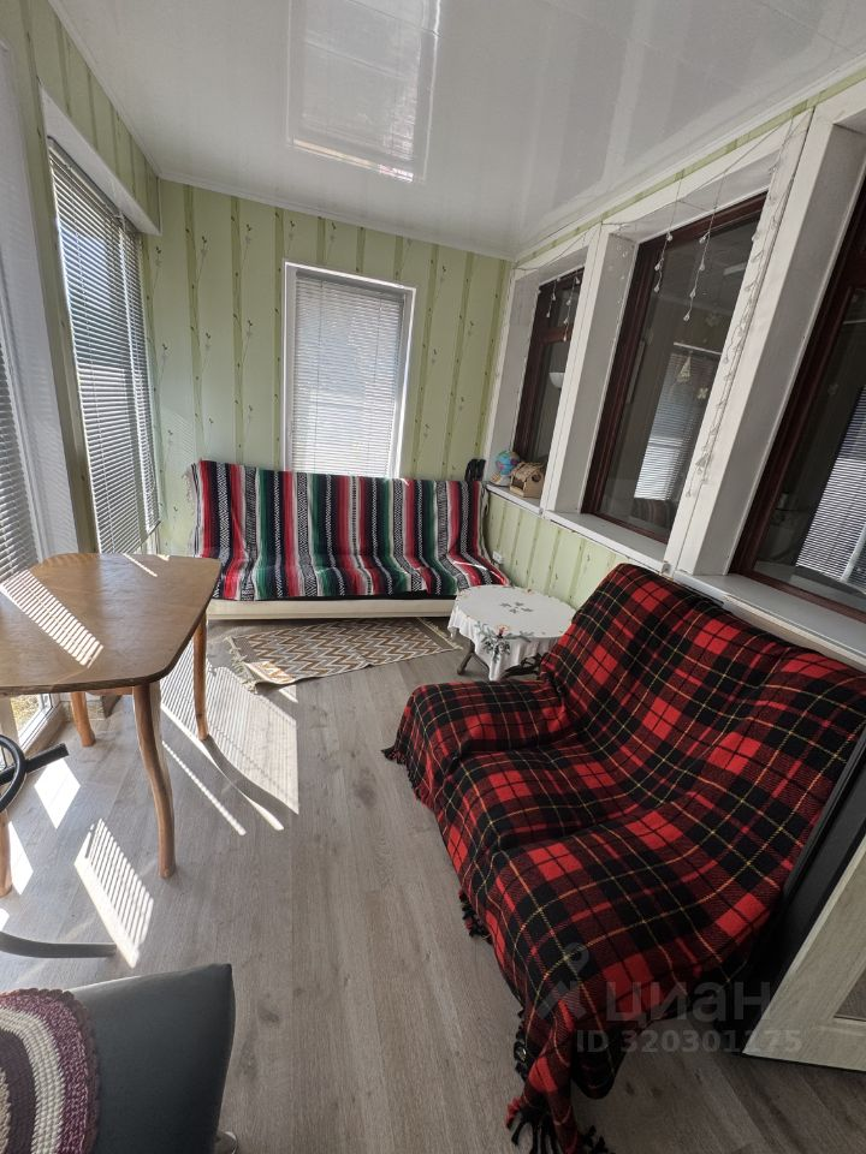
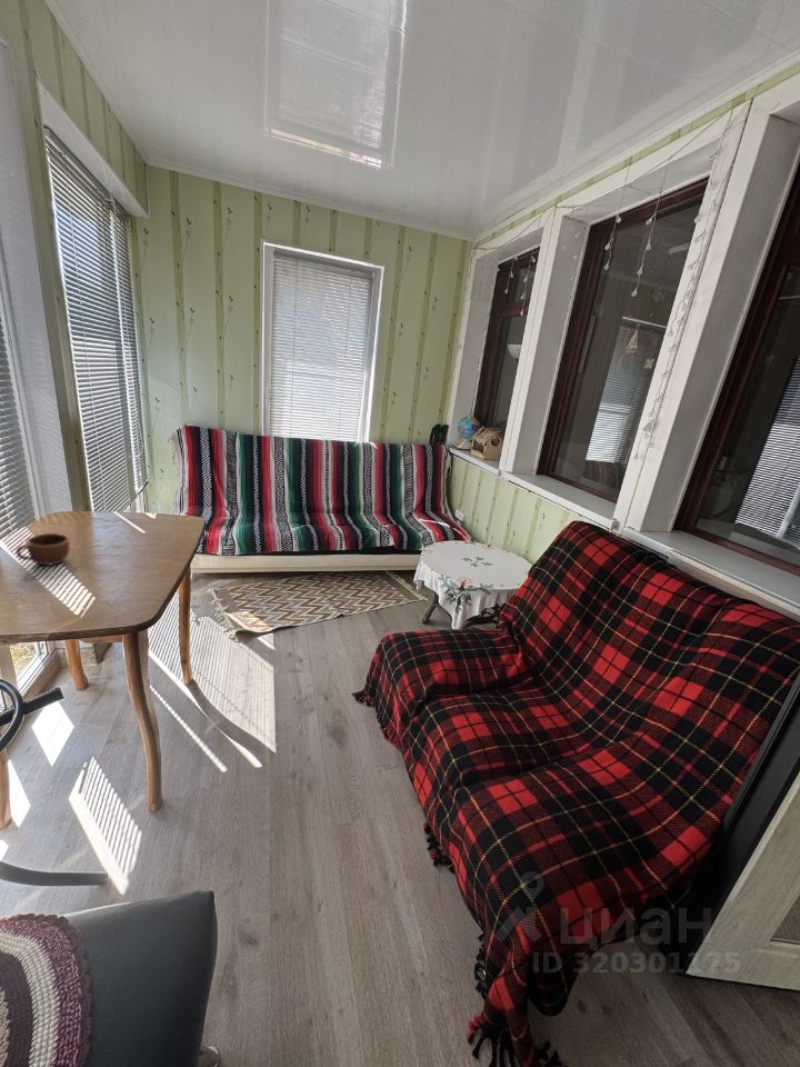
+ mug (47, 551)
